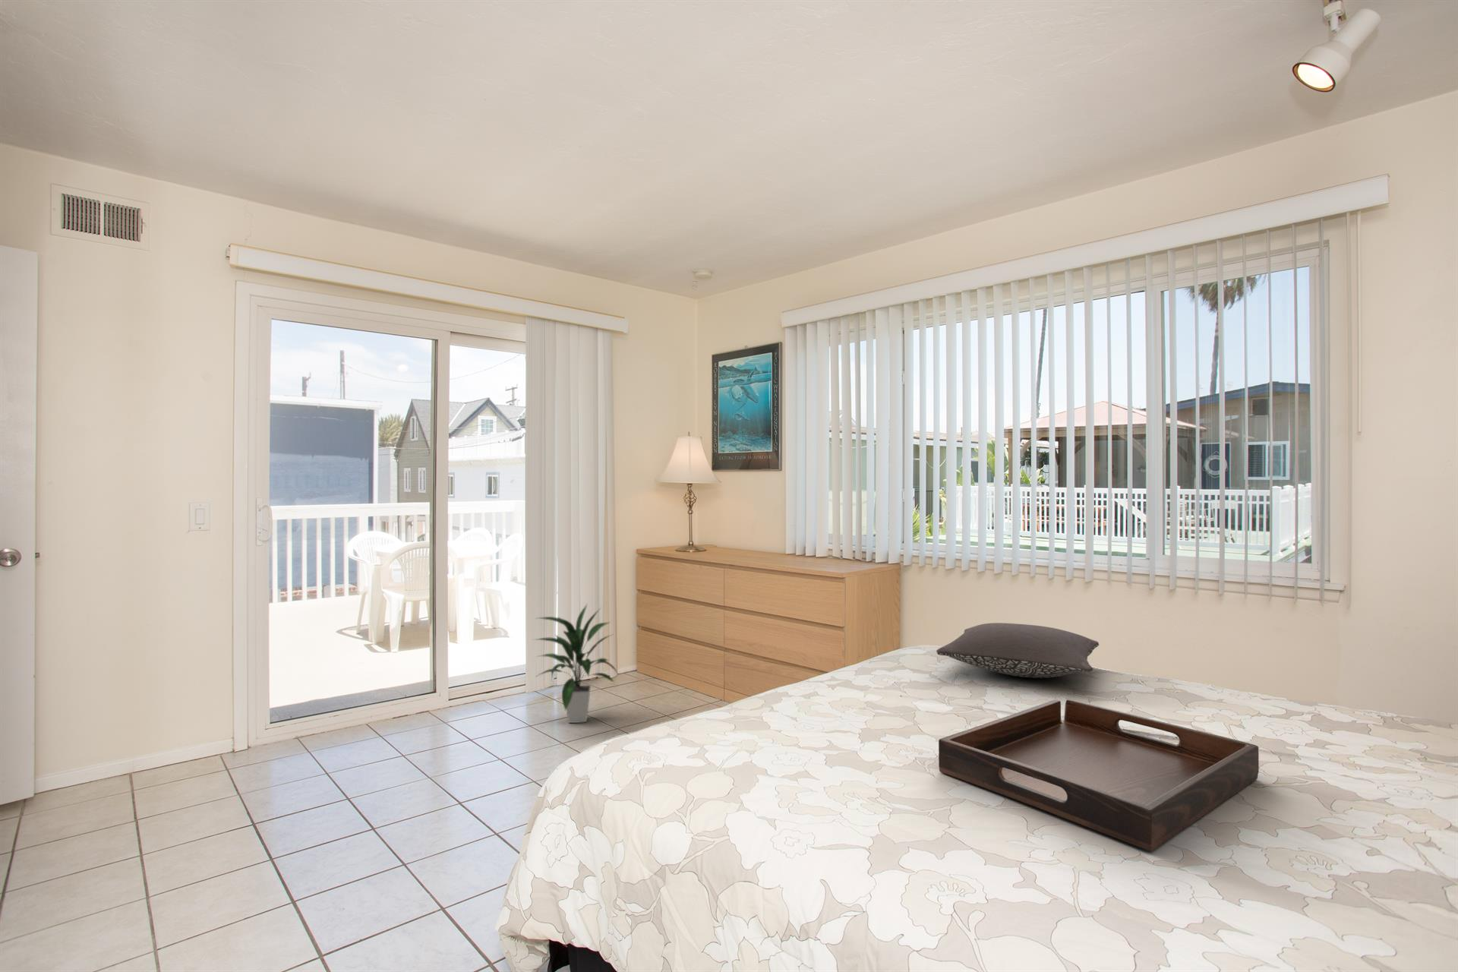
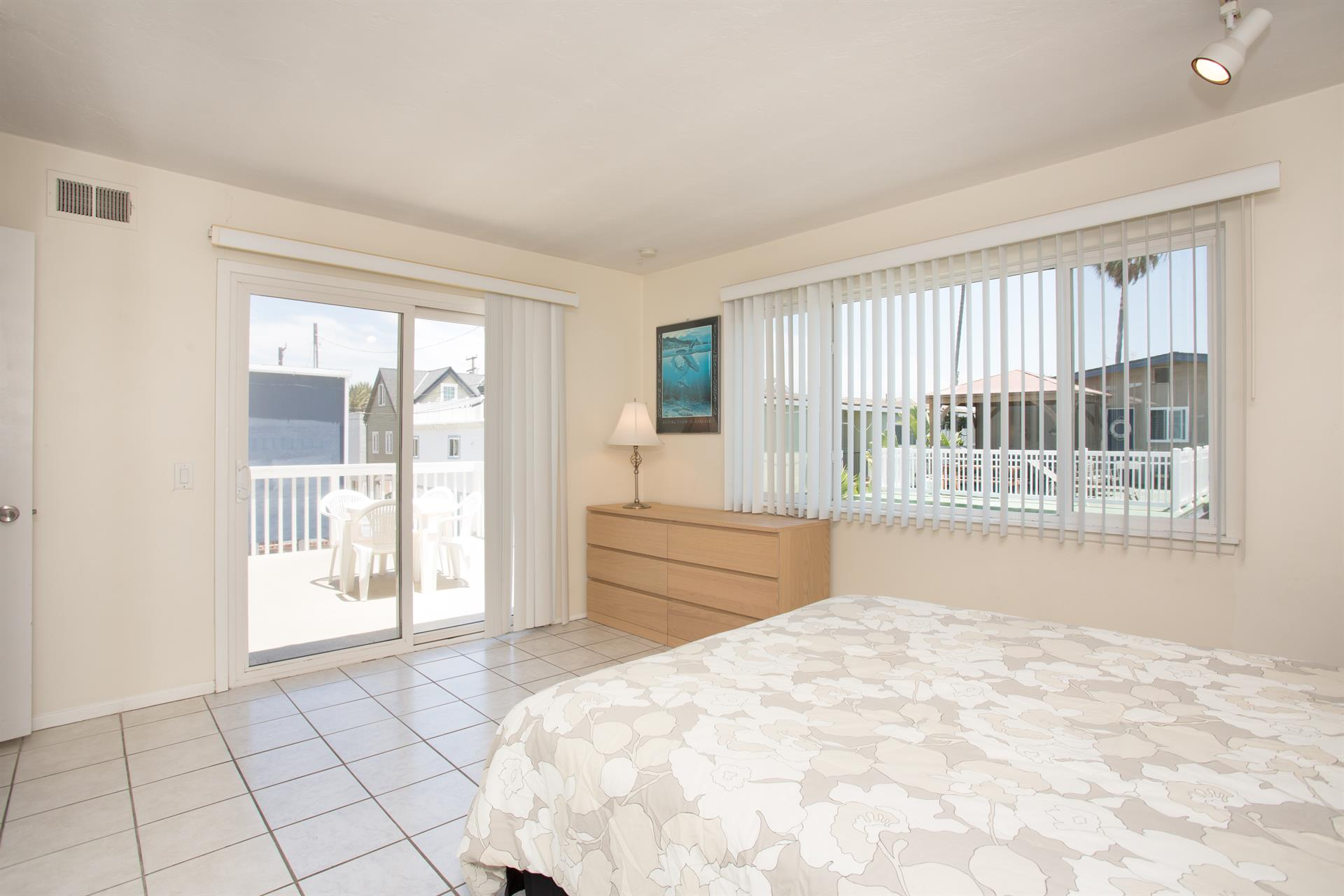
- pillow (1020, 648)
- serving tray (1097, 758)
- indoor plant (574, 662)
